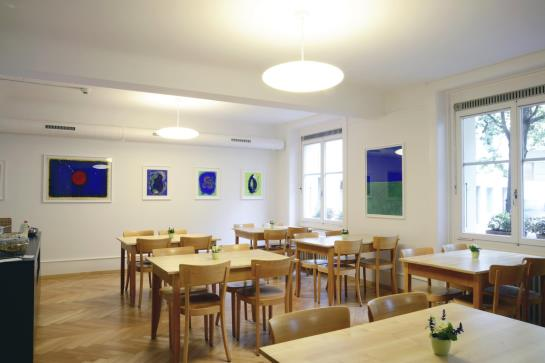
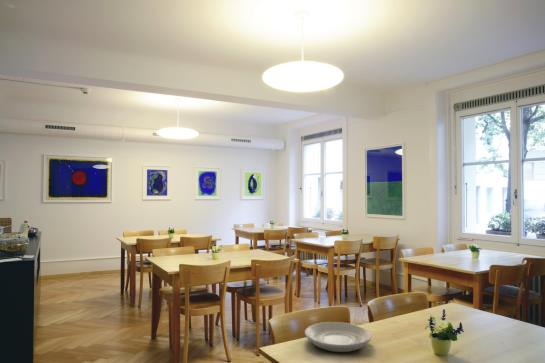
+ plate (337, 337)
